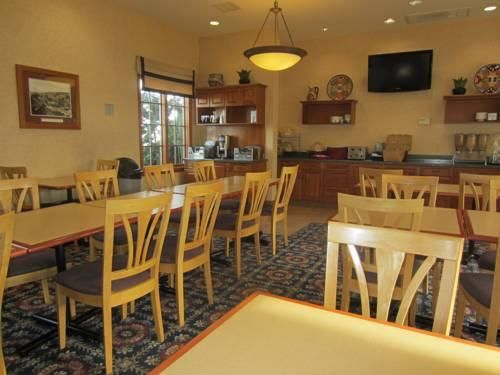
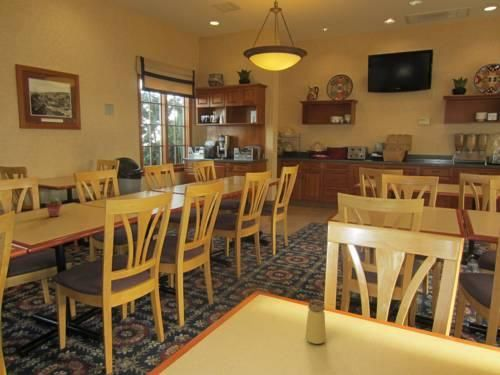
+ potted succulent (53, 206)
+ saltshaker (316, 320)
